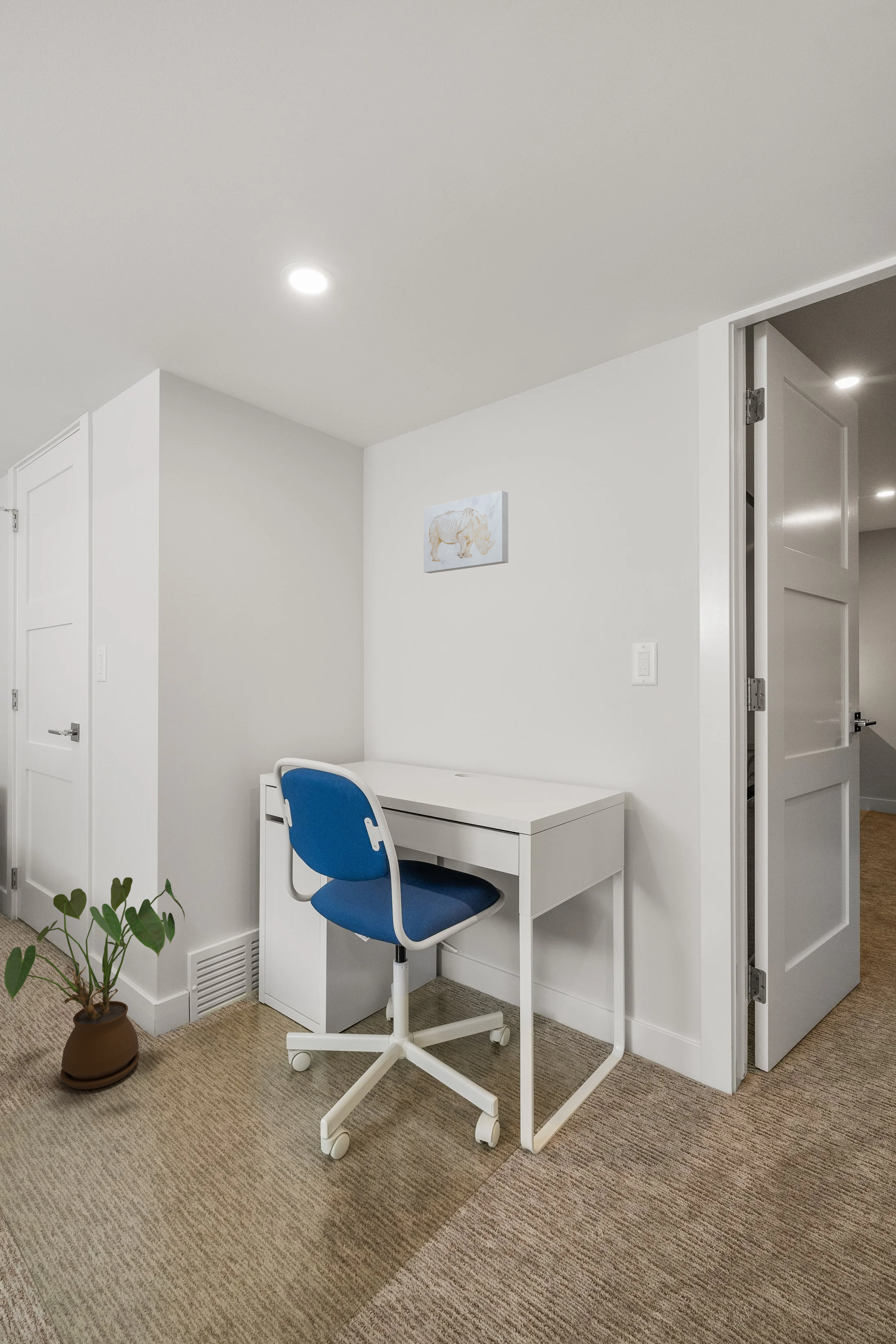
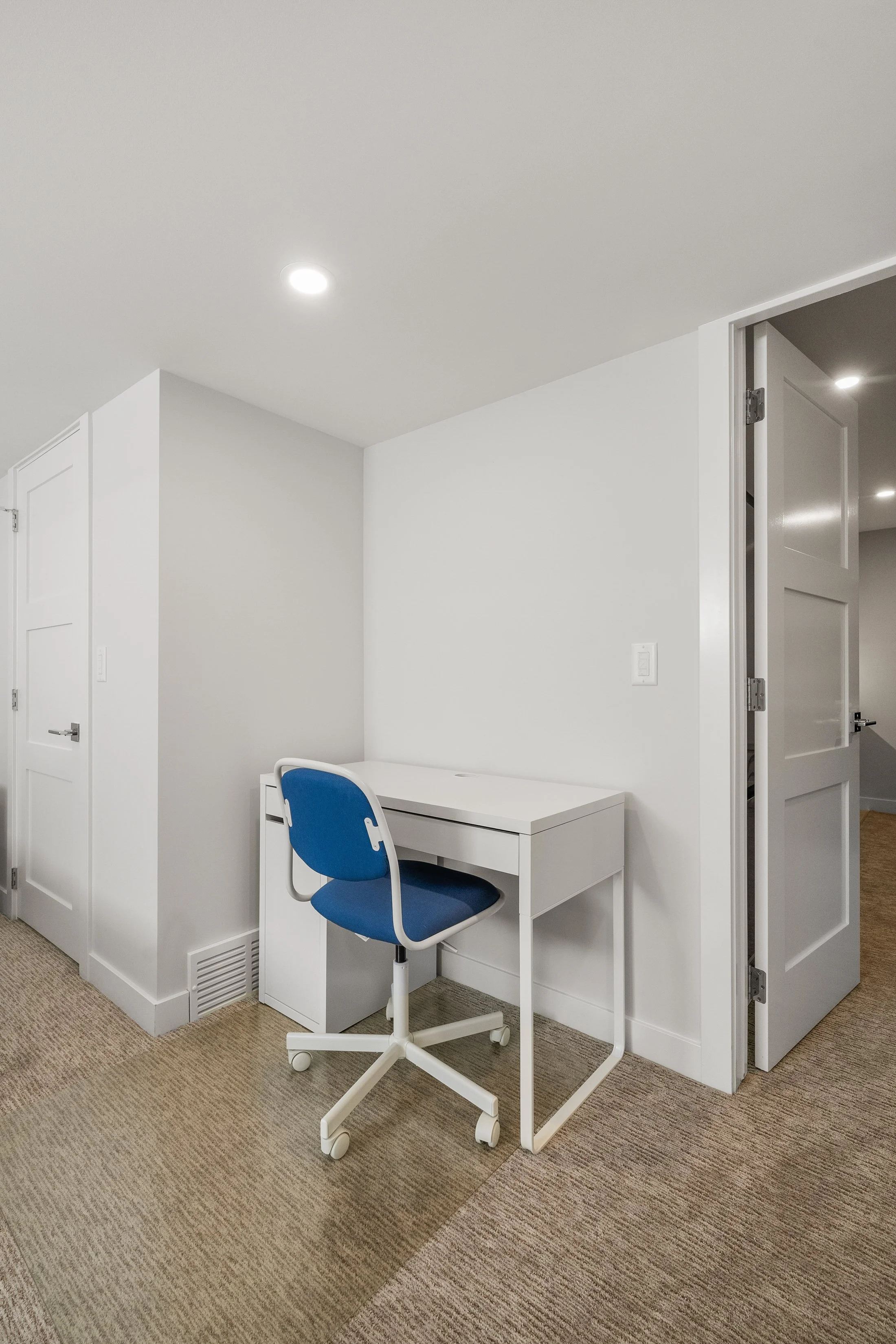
- wall art (464, 534)
- house plant (96, 983)
